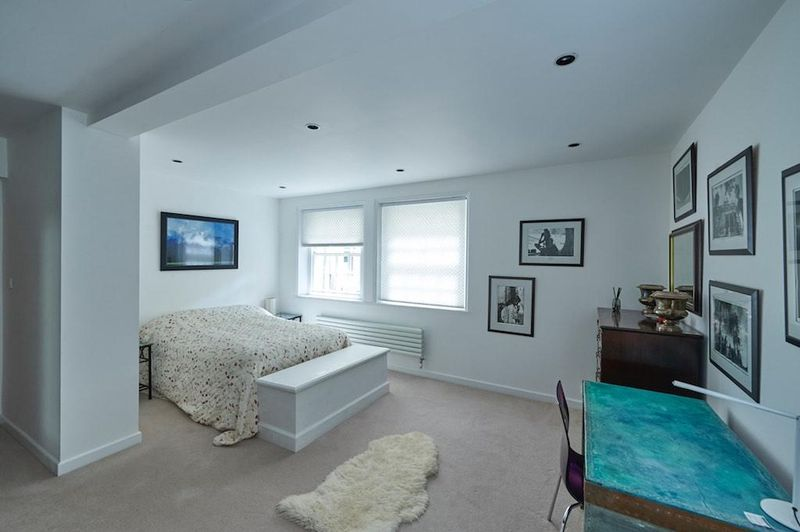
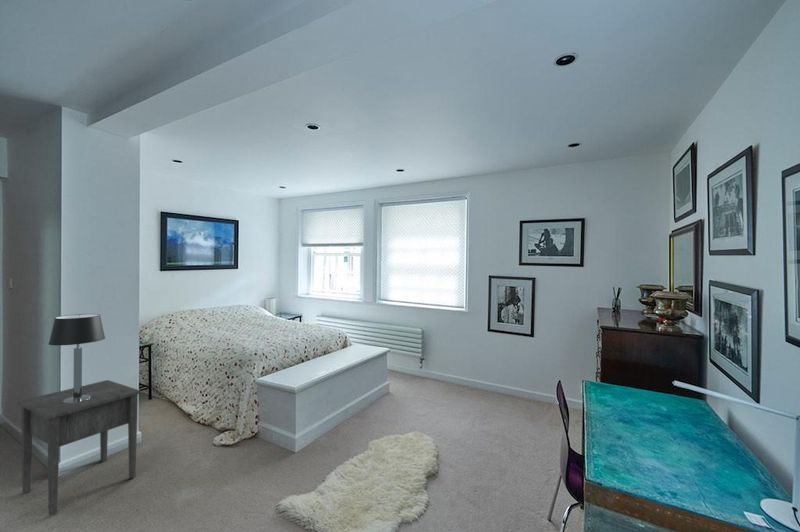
+ table lamp (77, 357)
+ nightstand (80, 439)
